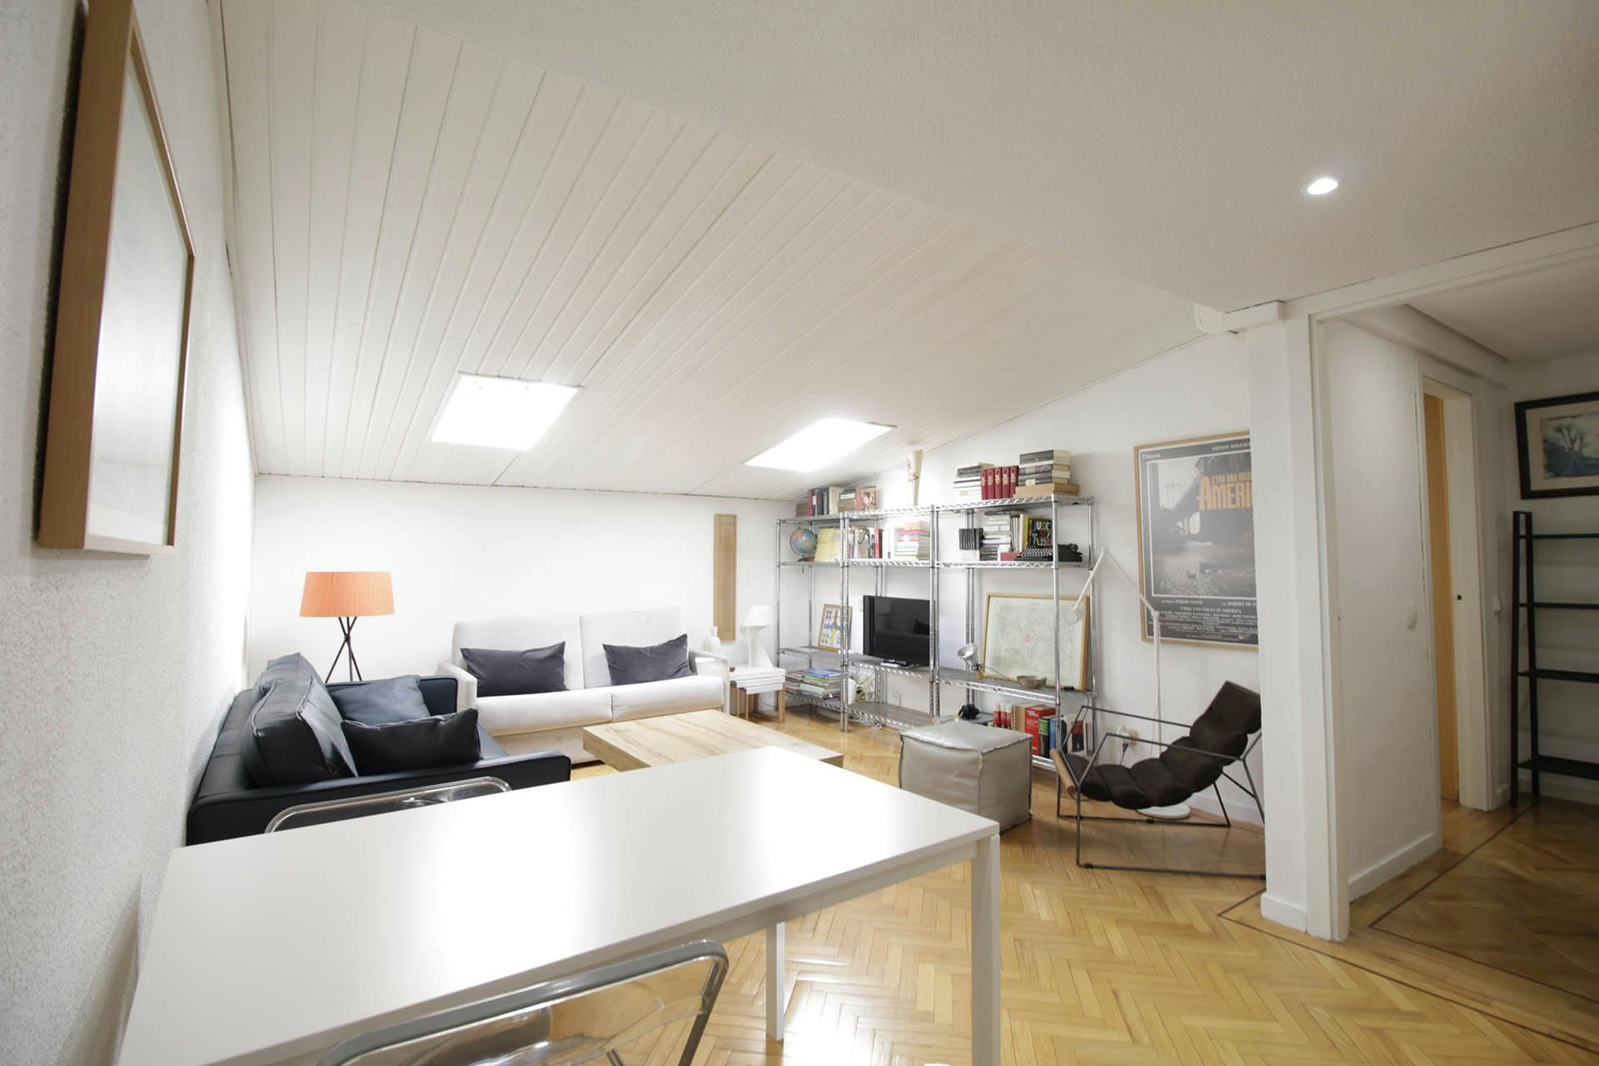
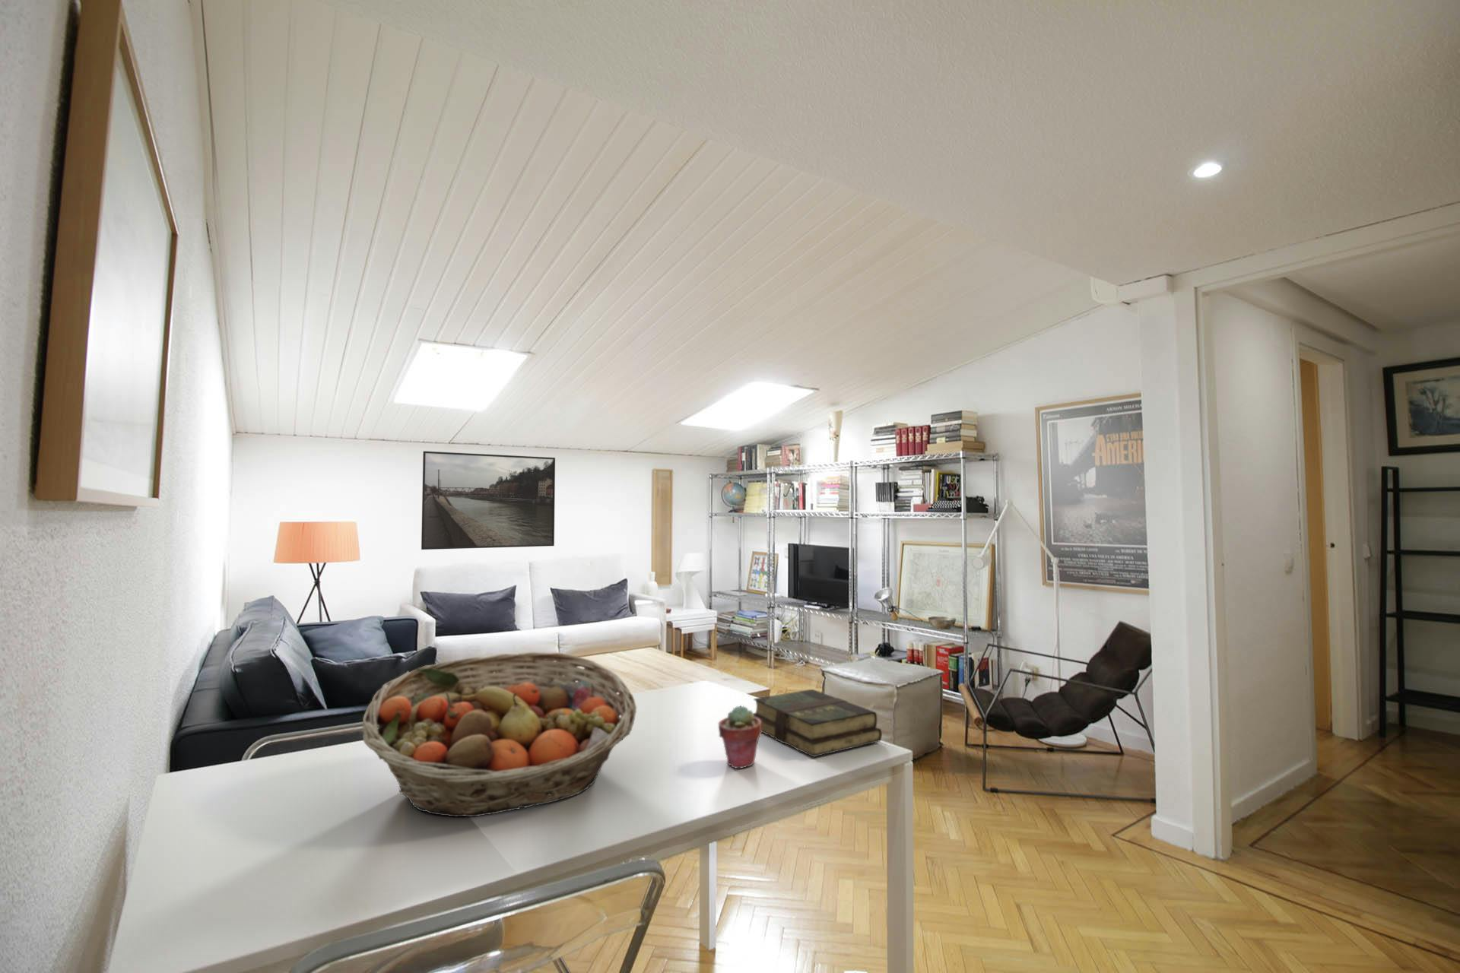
+ fruit basket (506, 725)
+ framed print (492, 501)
+ book (813, 719)
+ potted succulent (740, 734)
